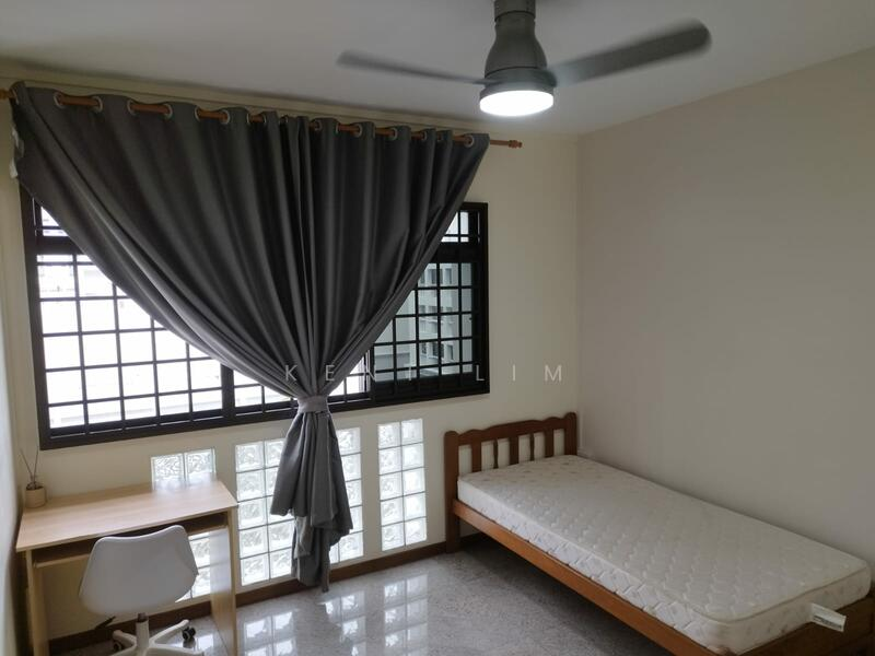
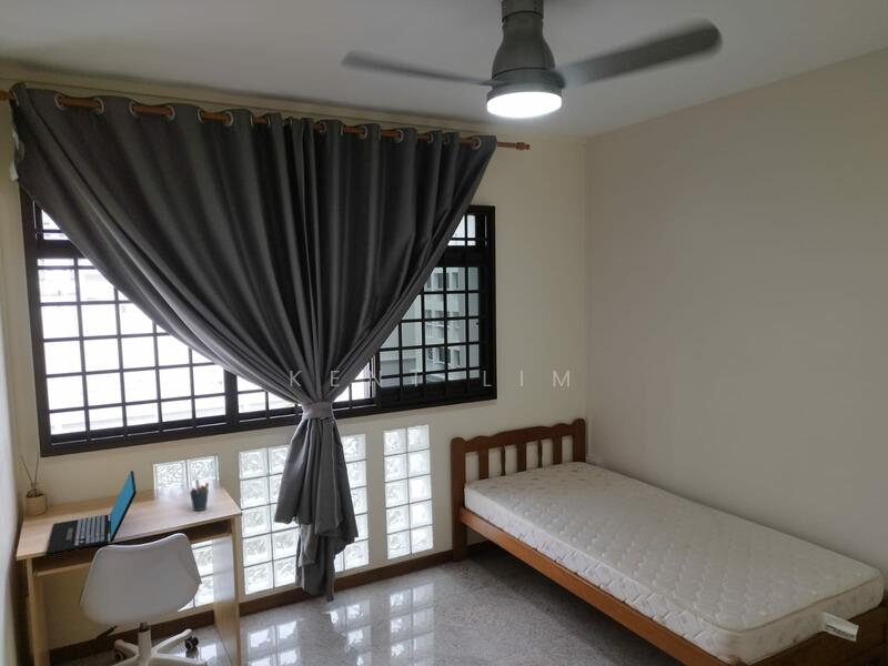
+ laptop (95, 516)
+ pen holder (199, 494)
